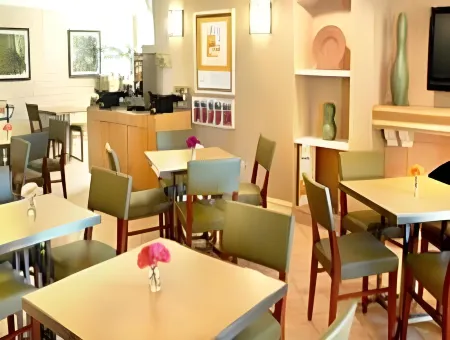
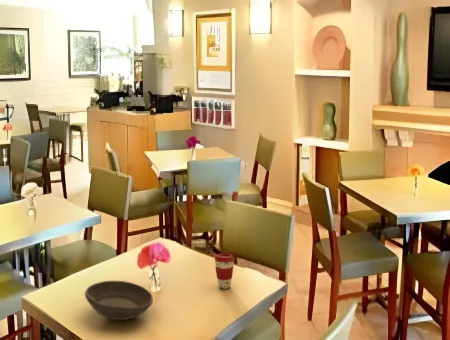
+ bowl (119, 302)
+ coffee cup (224, 271)
